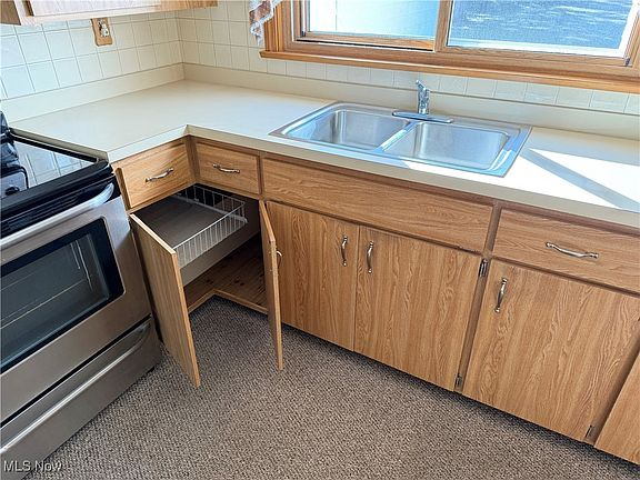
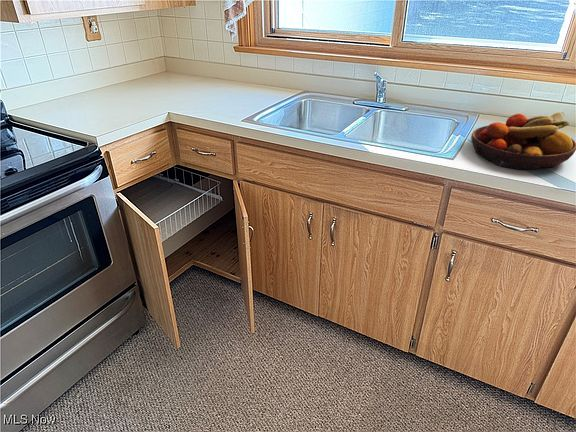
+ fruit bowl (523, 134)
